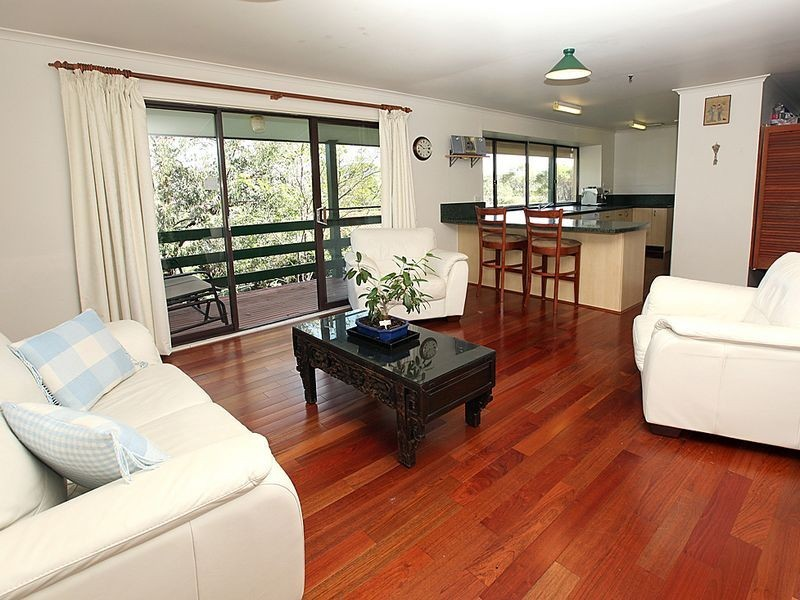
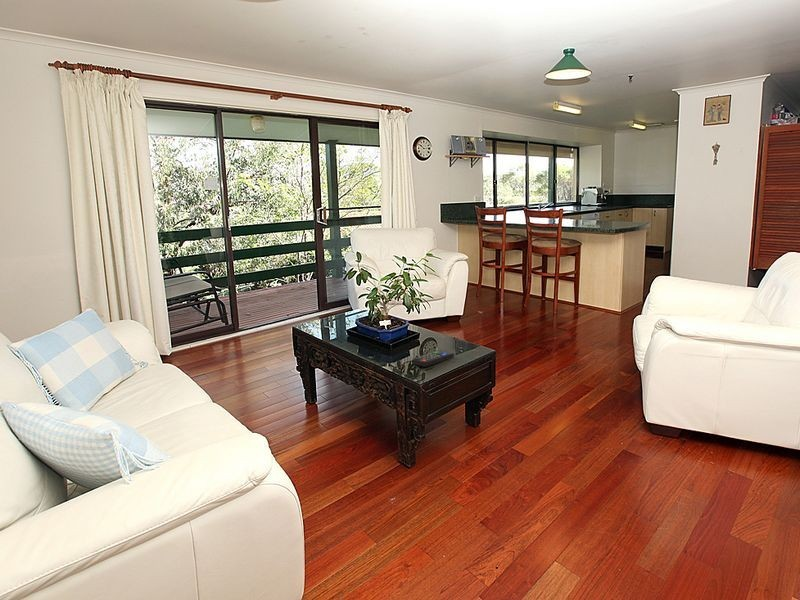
+ remote control (433, 357)
